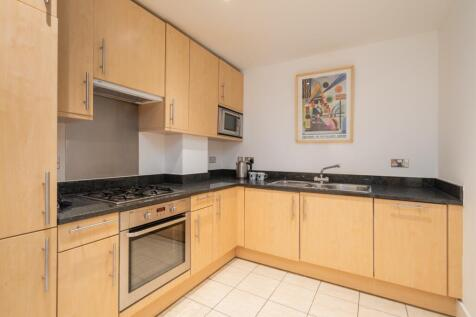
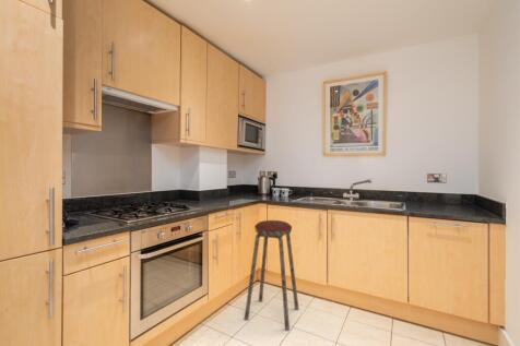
+ music stool (264, 267)
